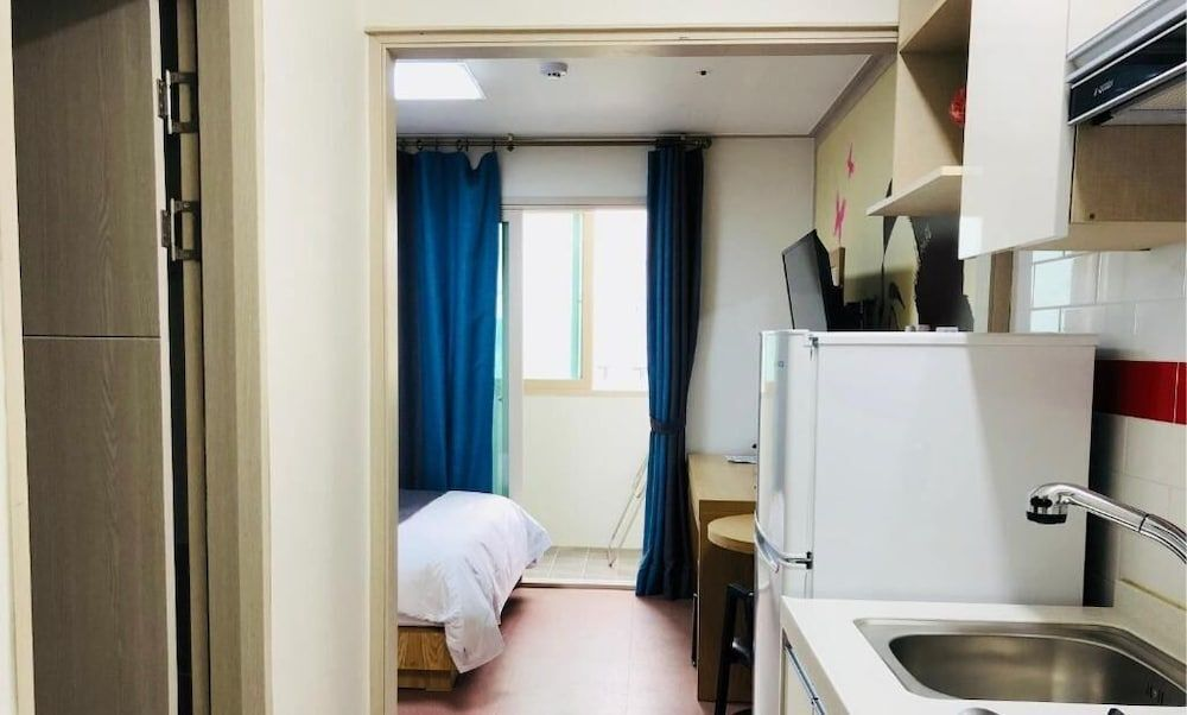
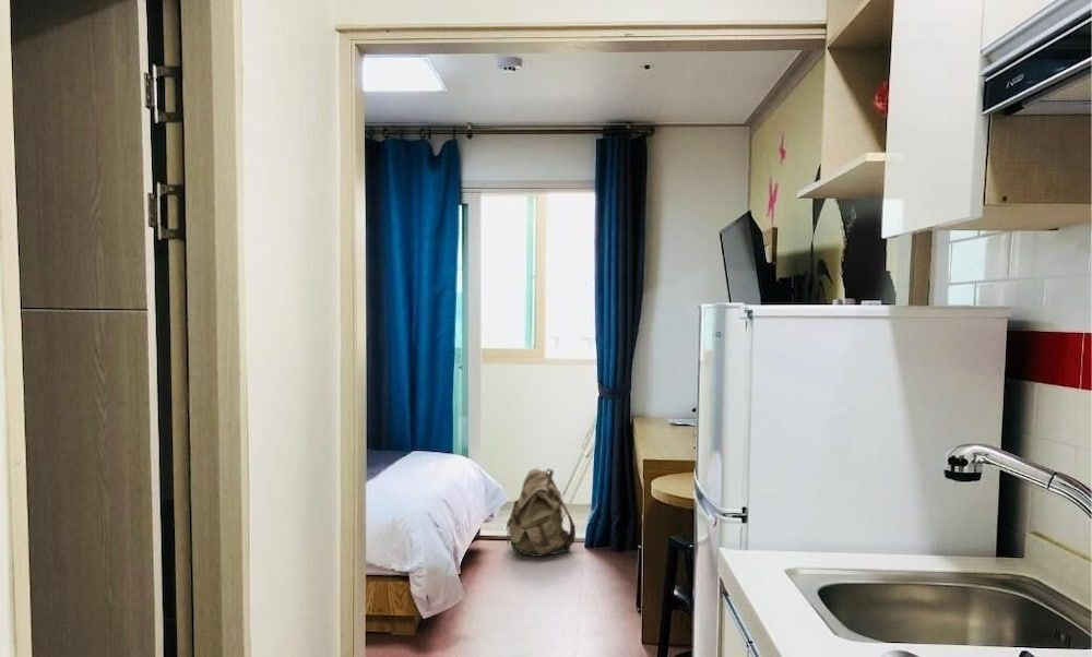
+ backpack (542, 506)
